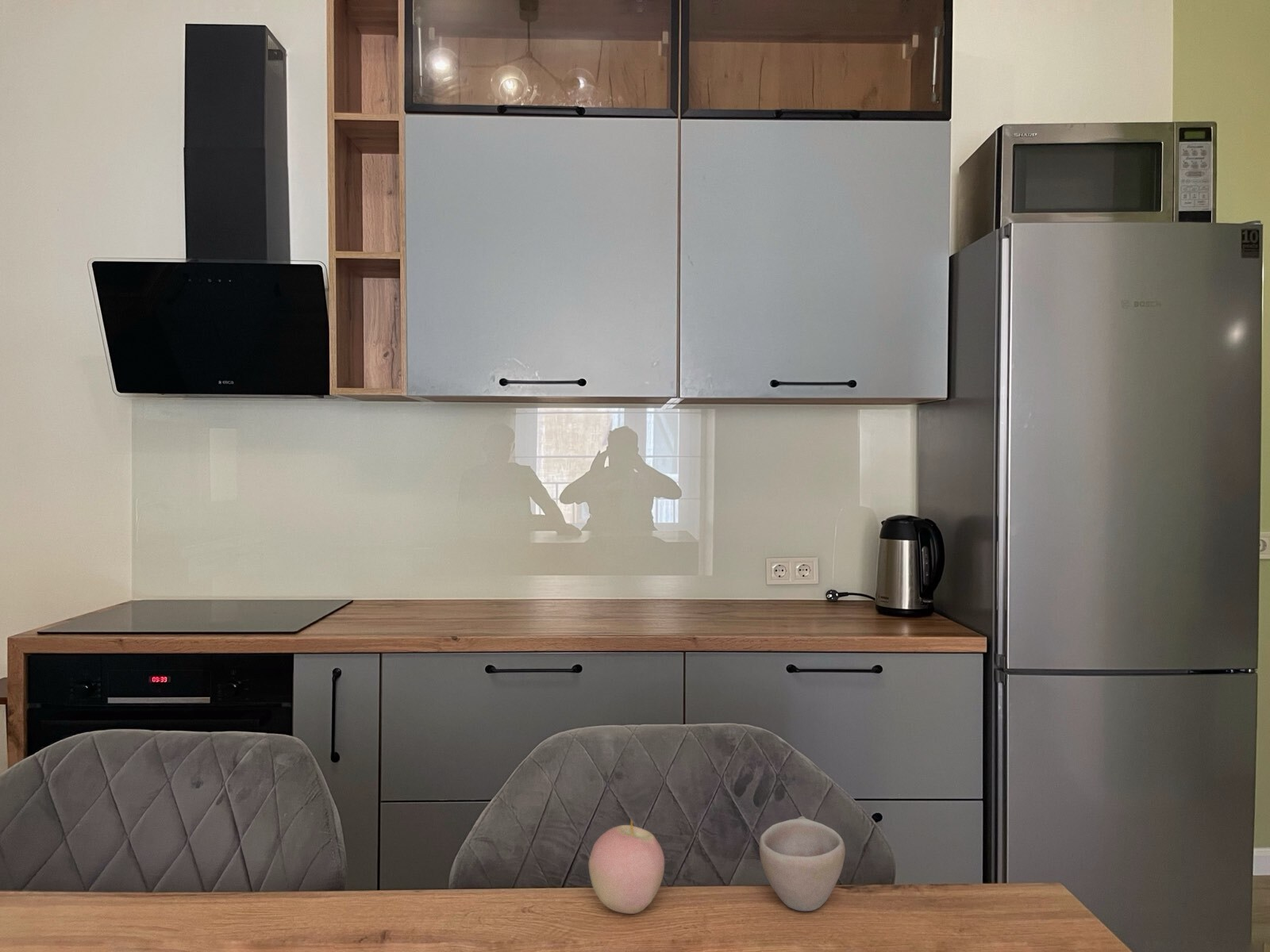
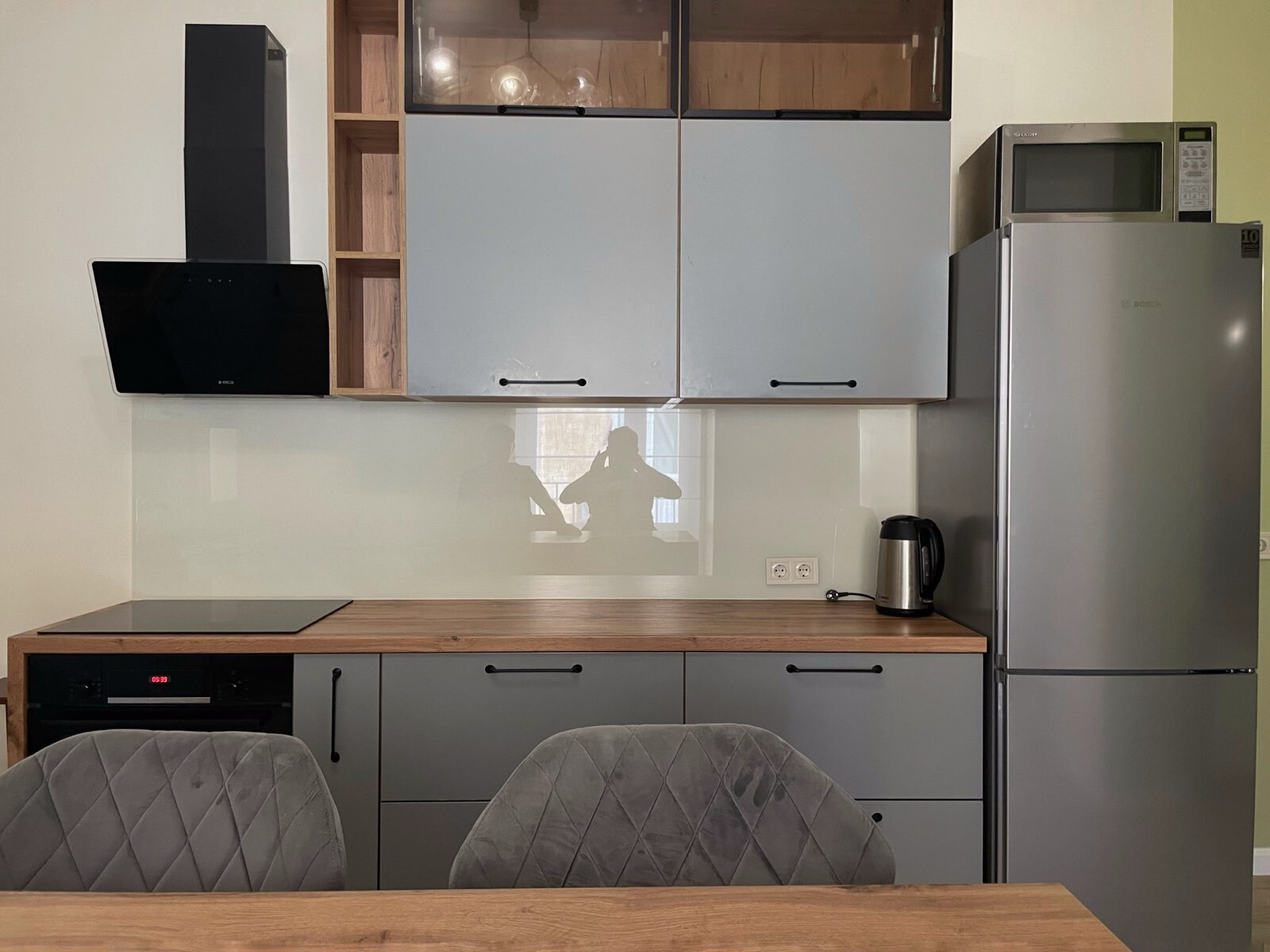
- apple (626, 864)
- cup (799, 863)
